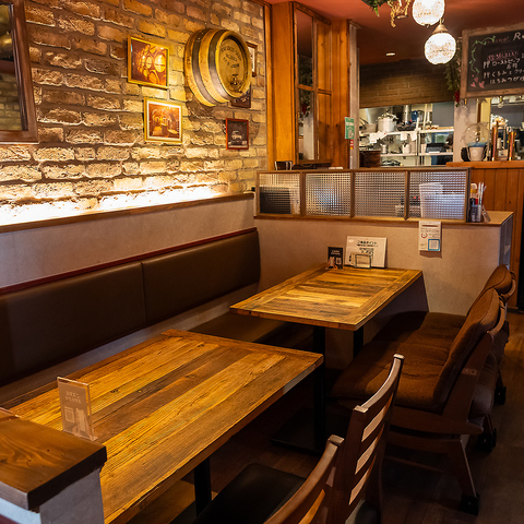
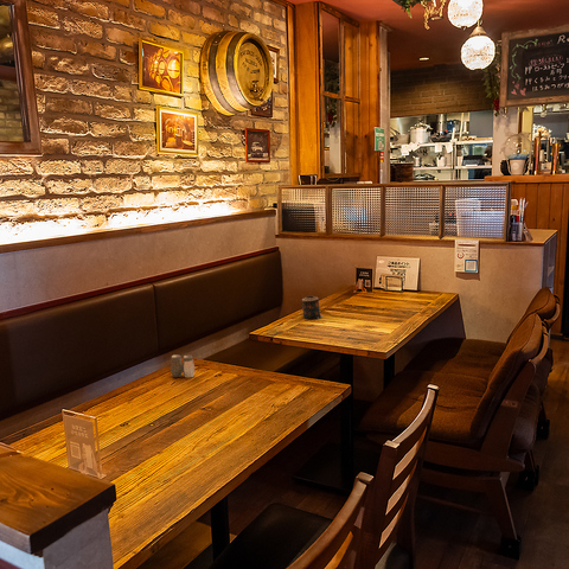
+ salt and pepper shaker (181, 365)
+ candle (312, 306)
